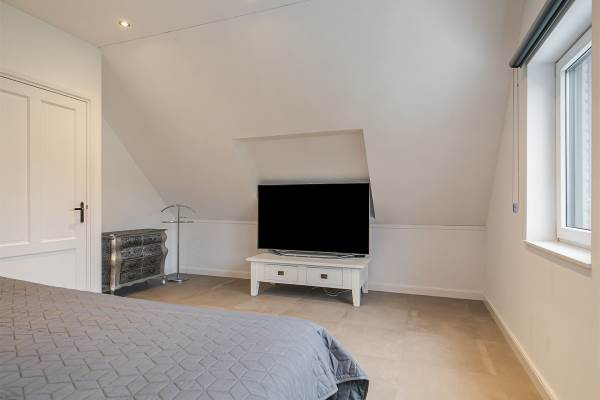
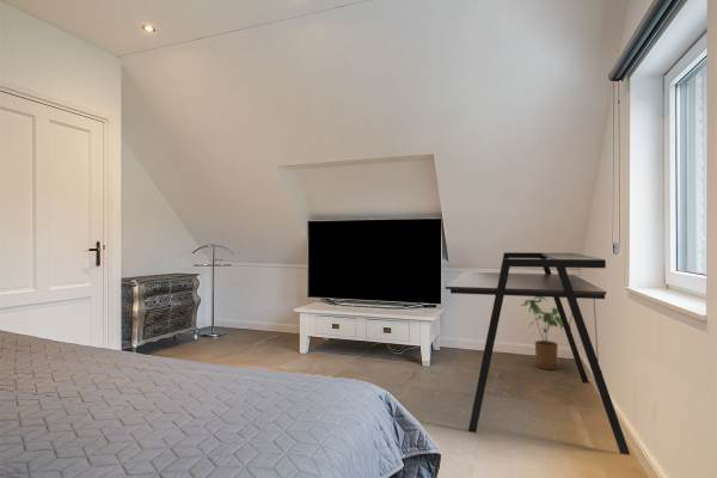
+ desk (497, 325)
+ house plant (545, 331)
